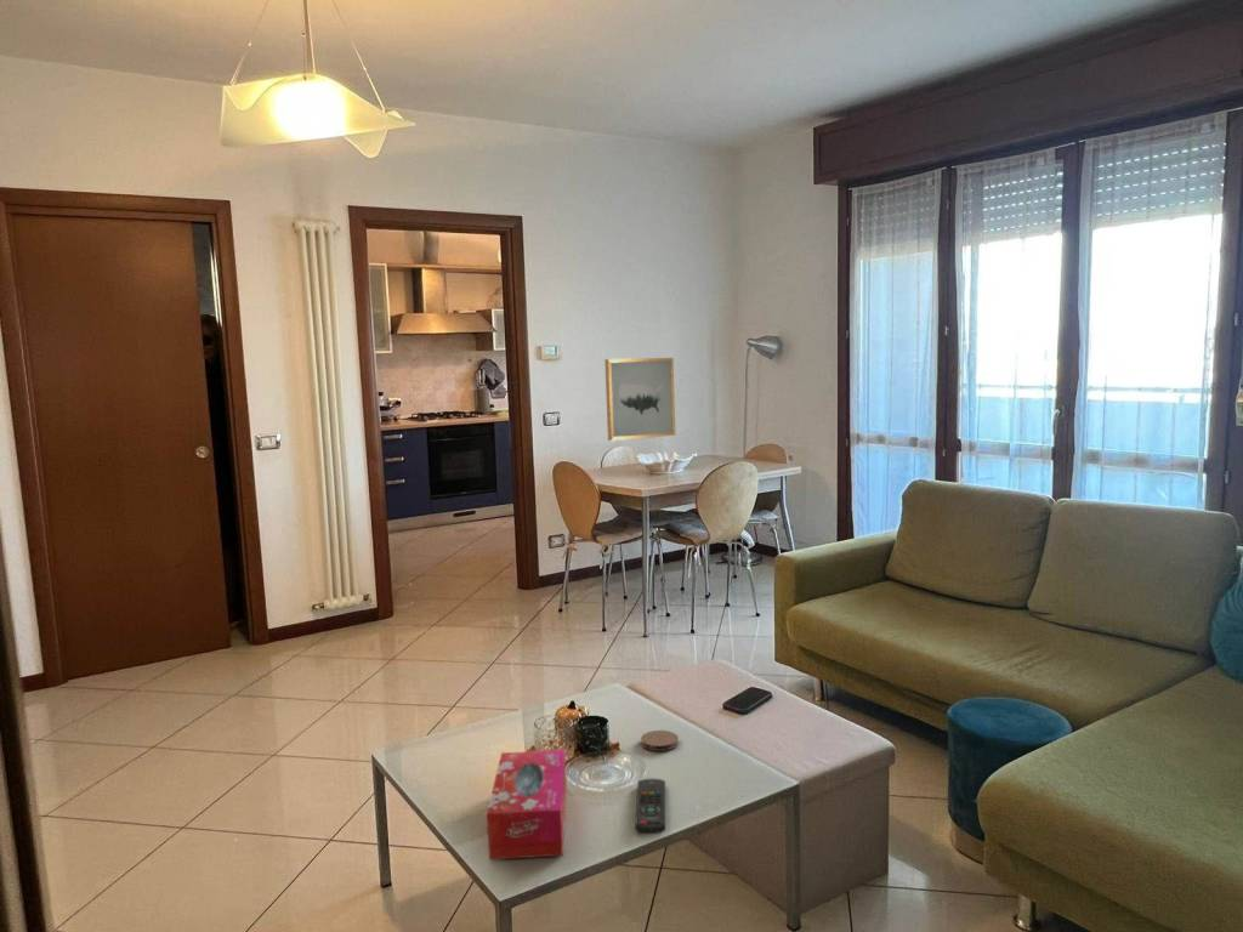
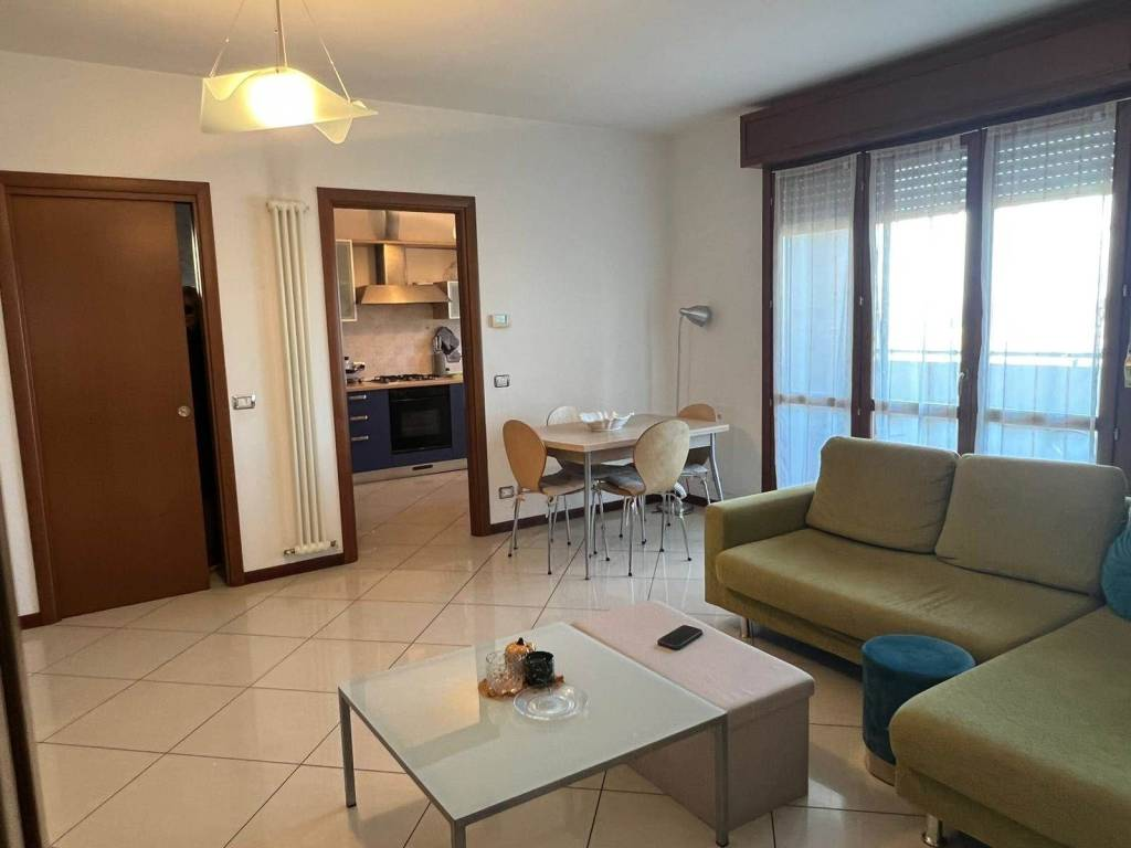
- remote control (651, 803)
- coaster (659, 740)
- wall art (641, 398)
- tissue box (529, 800)
